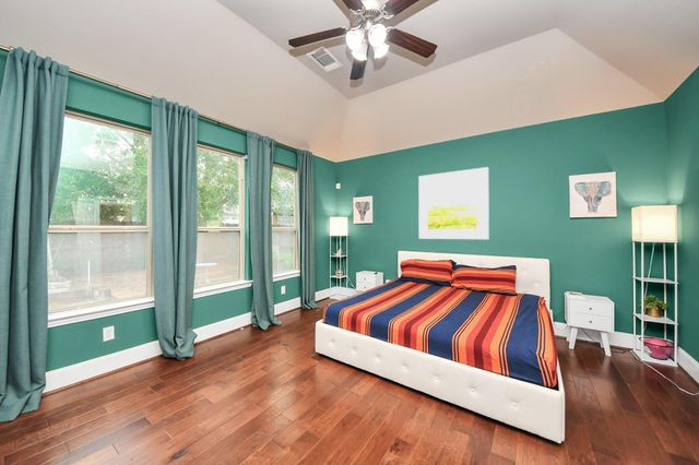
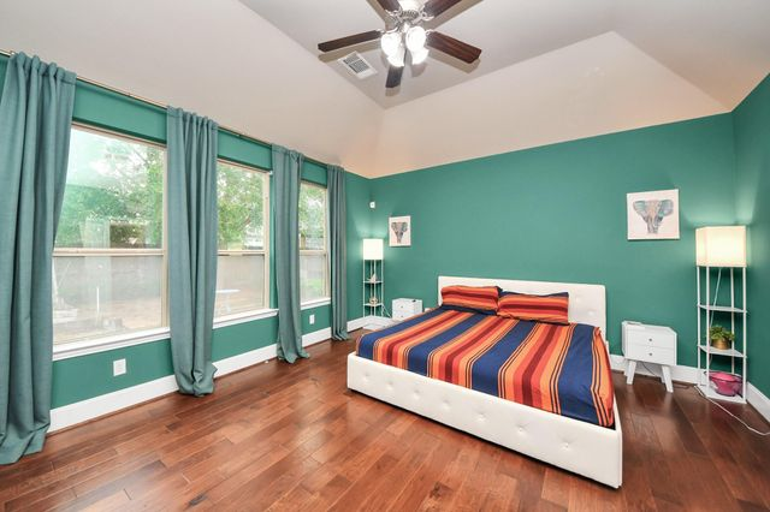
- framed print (451, 205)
